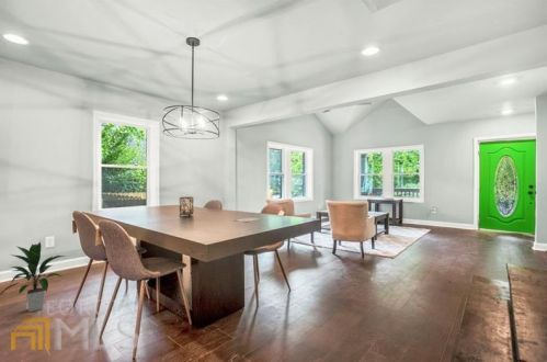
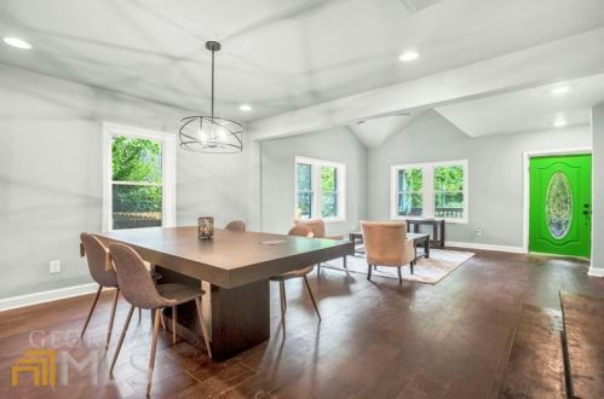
- indoor plant (33, 274)
